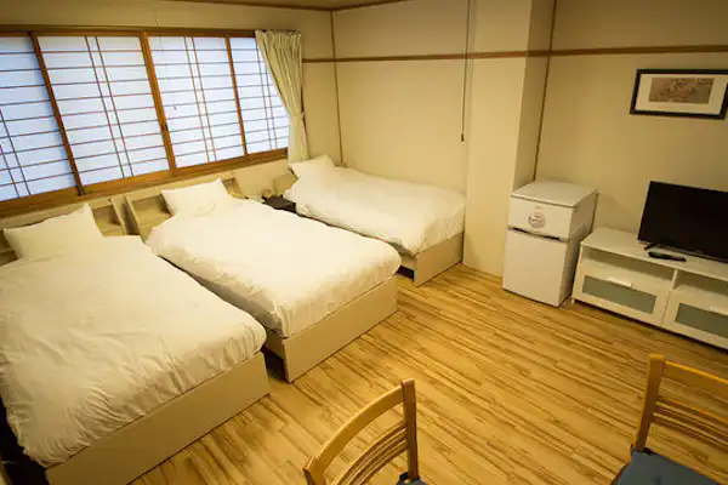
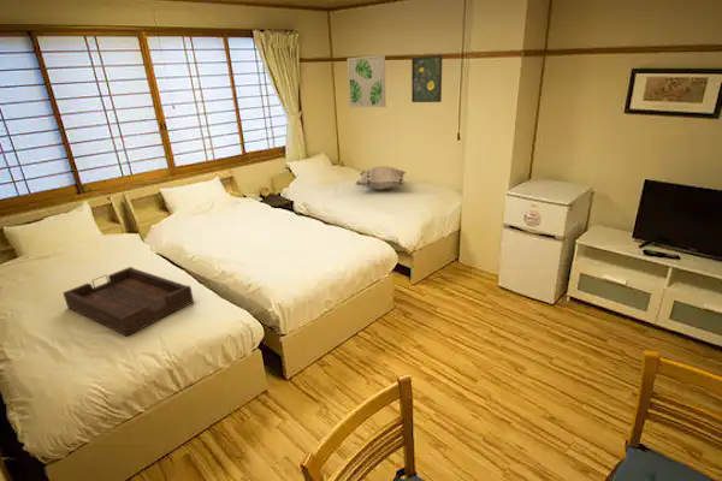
+ decorative pillow (381, 177)
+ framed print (426, 79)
+ tray (128, 296)
+ wall art (366, 82)
